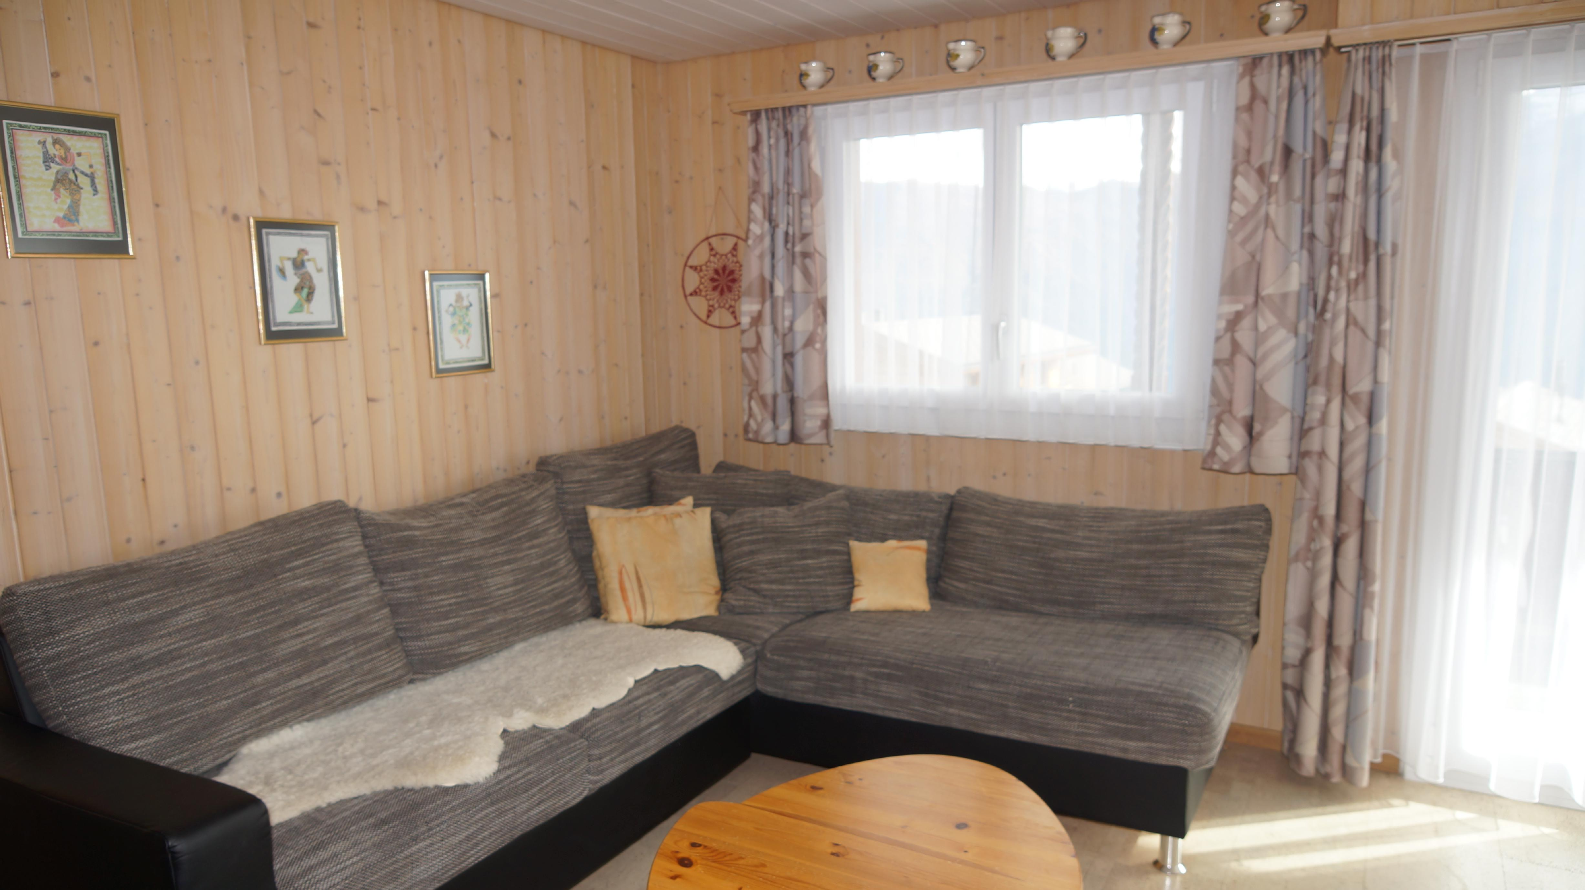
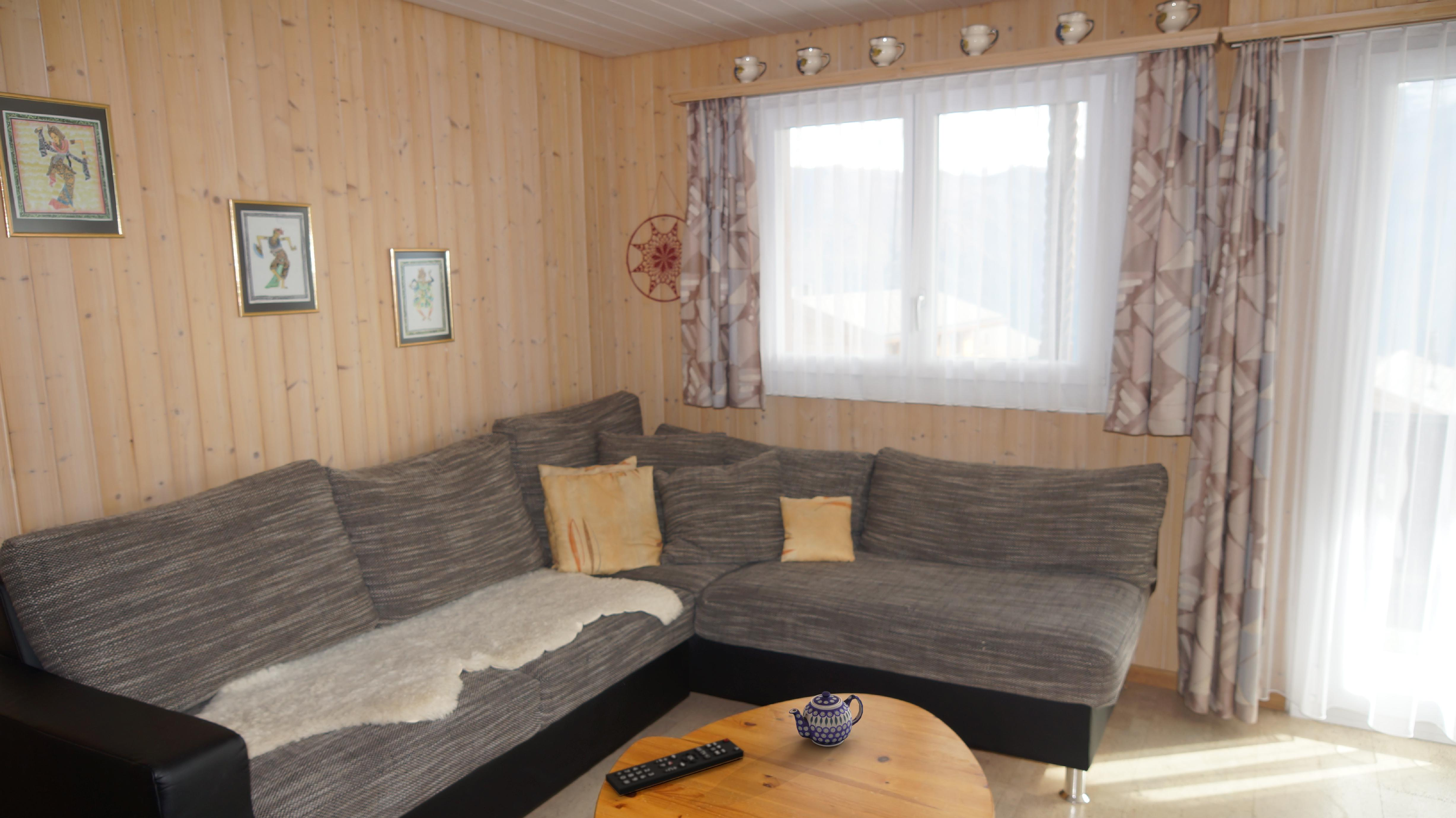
+ remote control (677, 764)
+ teapot (826, 715)
